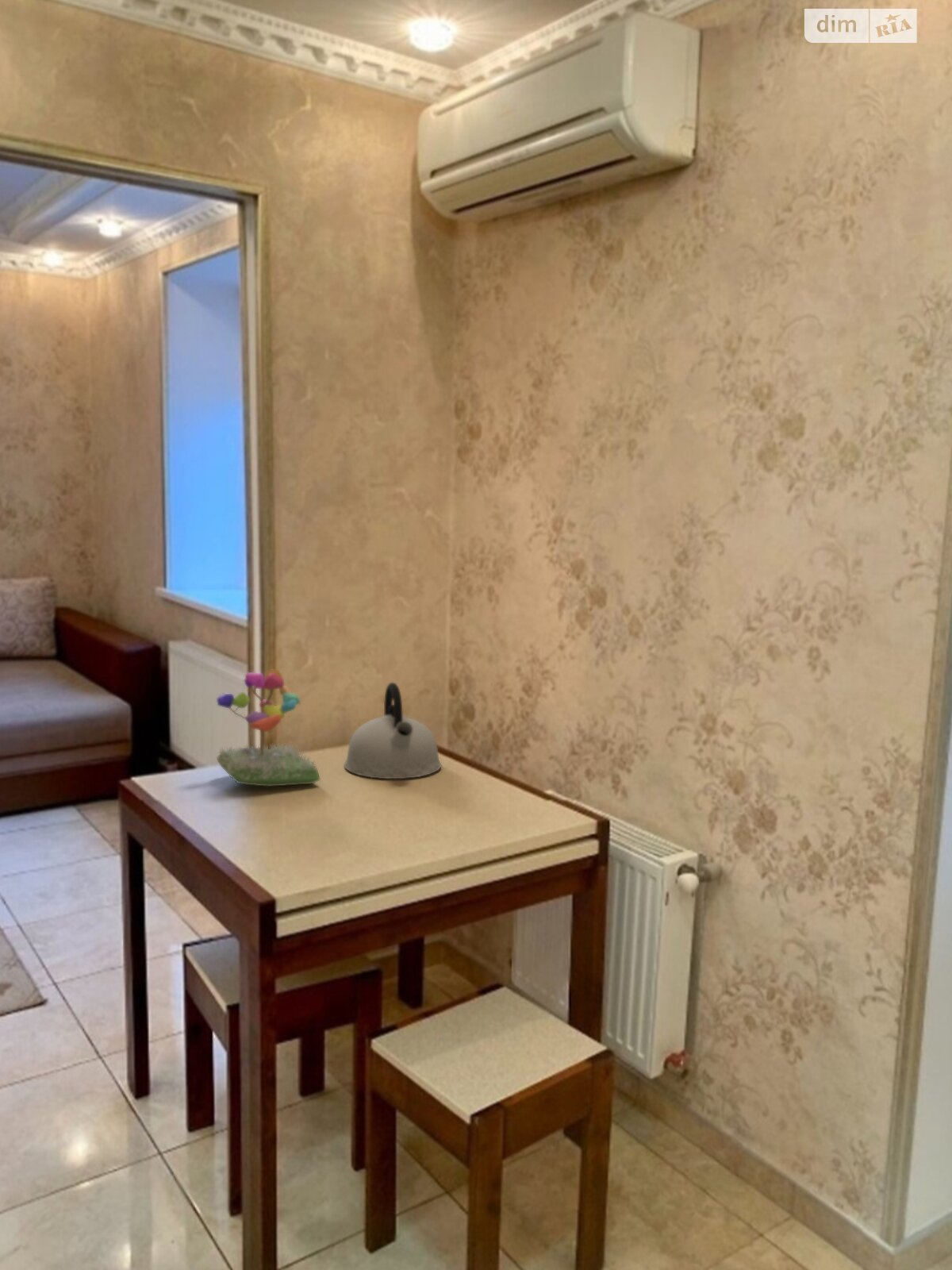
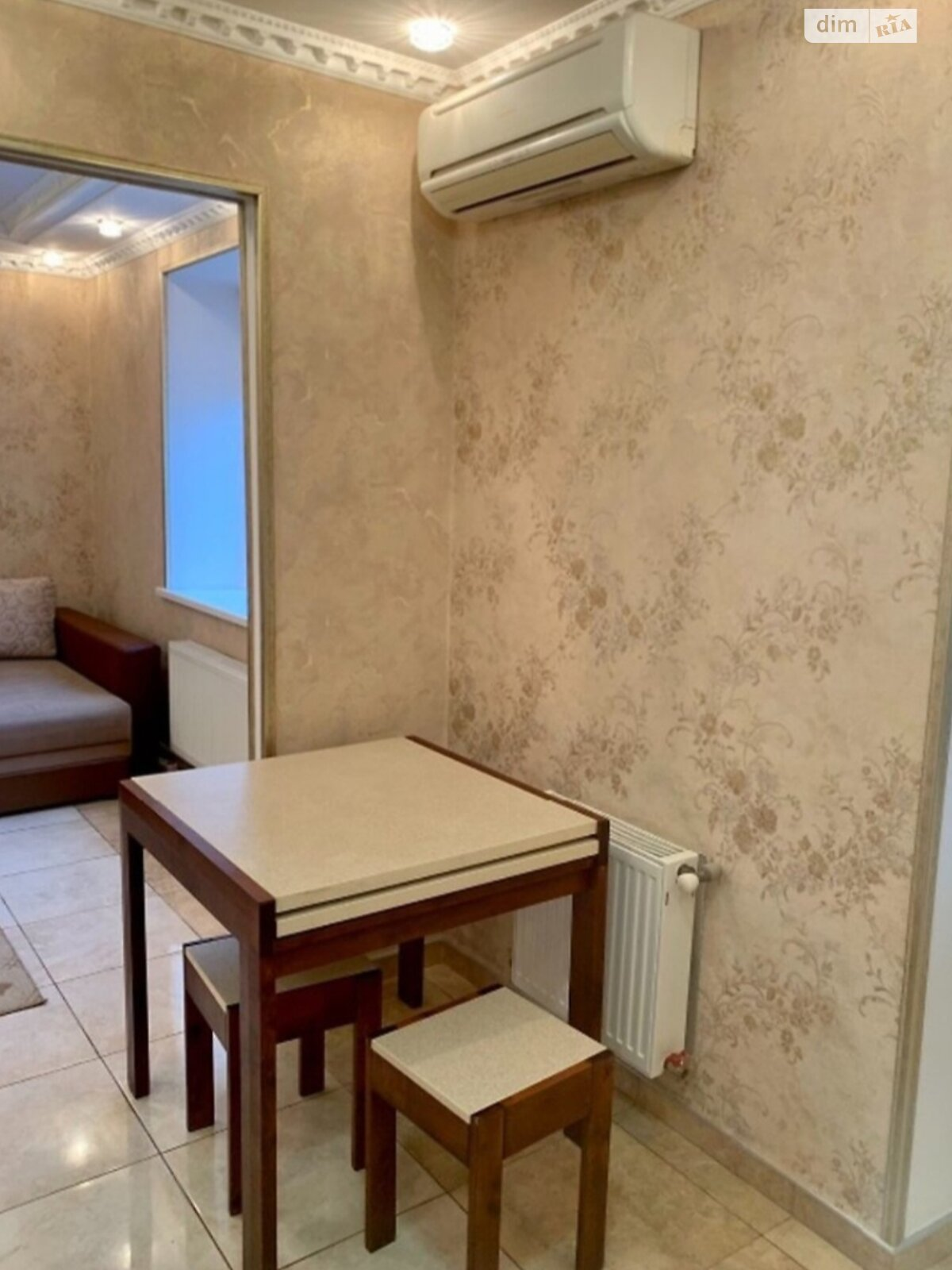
- flower (266, 725)
- kettle (394, 725)
